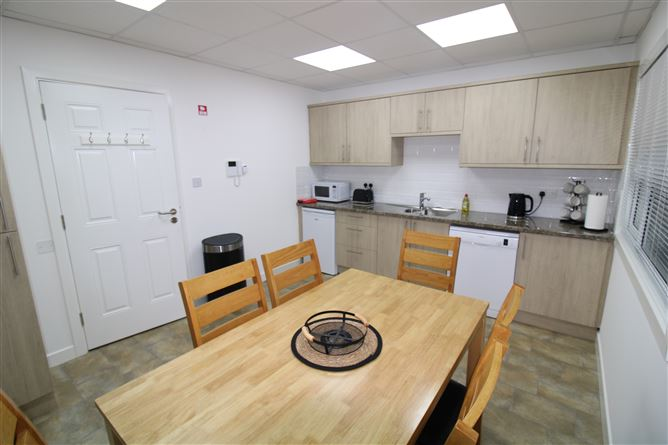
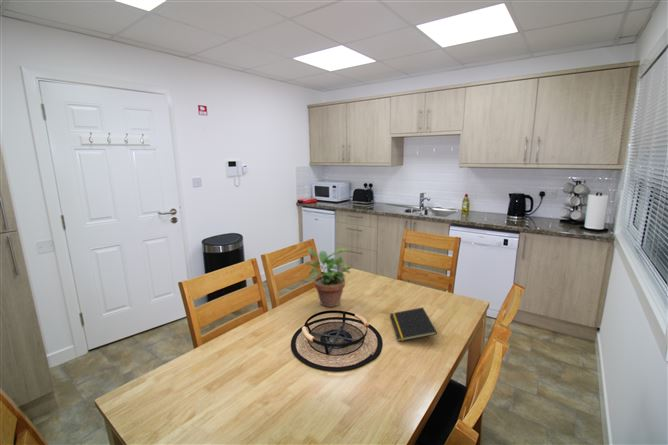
+ notepad (411, 323)
+ potted plant (323, 276)
